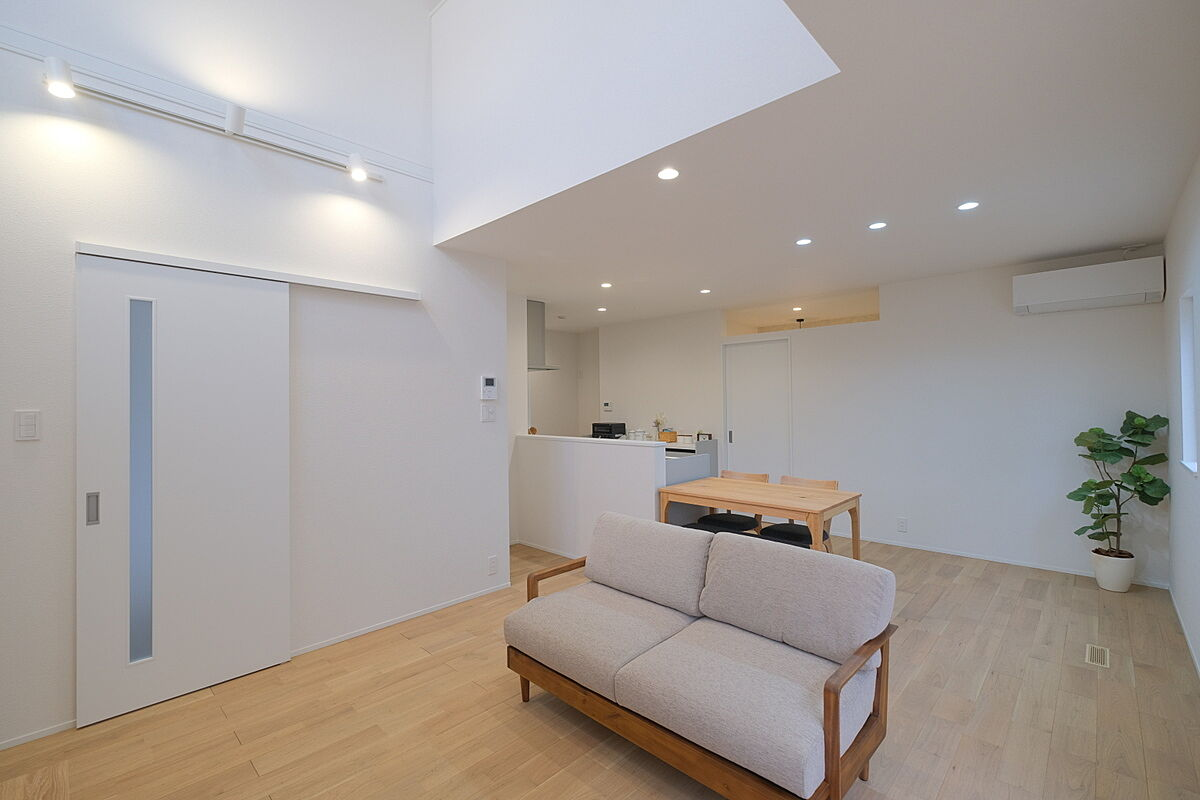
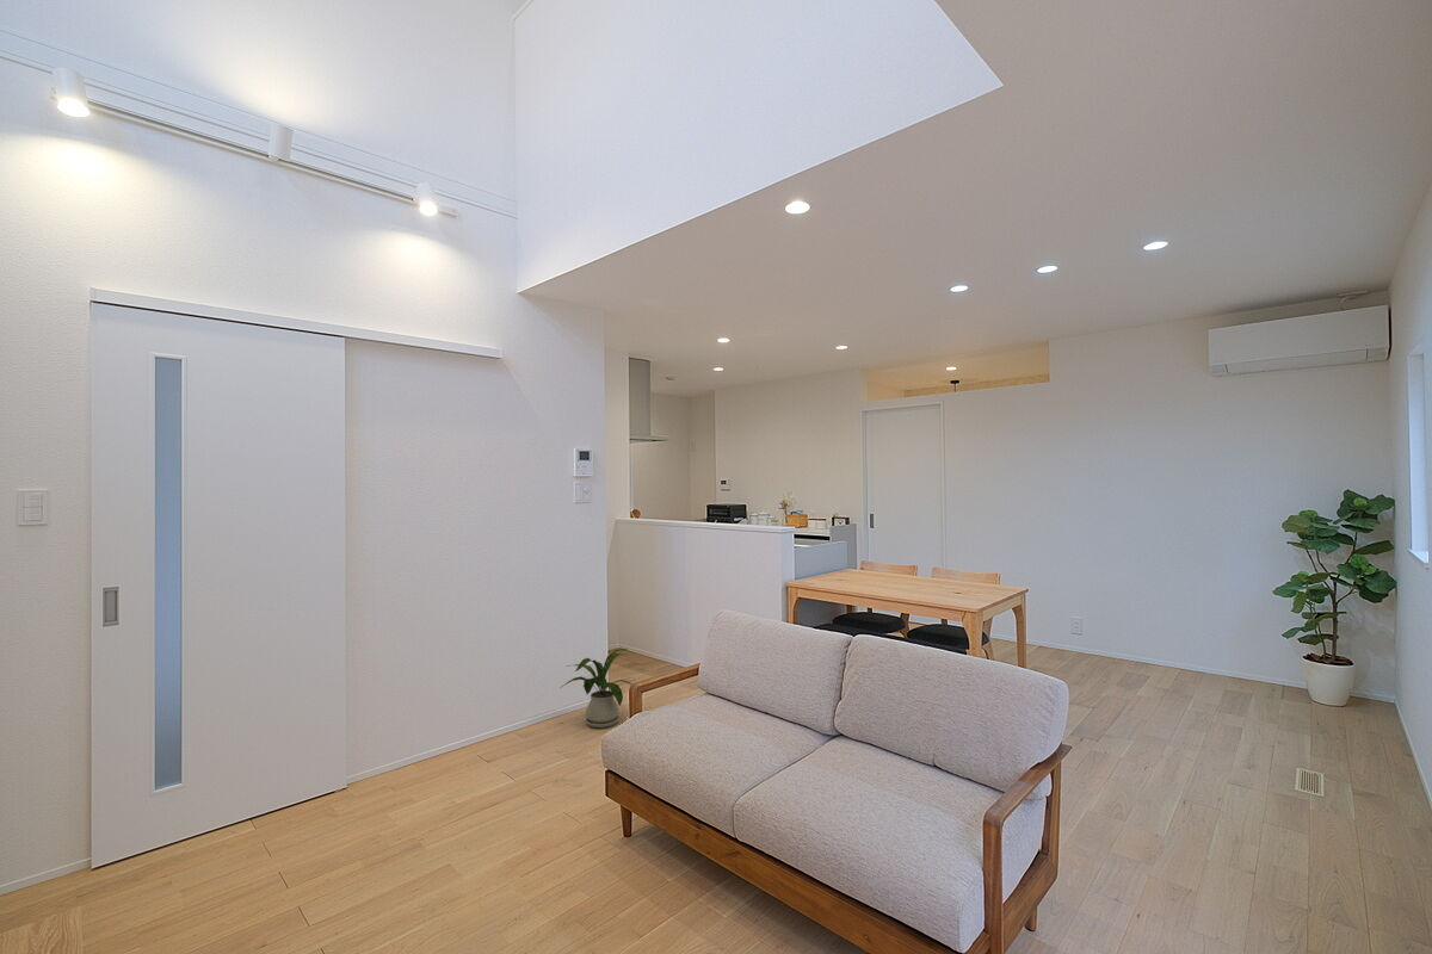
+ house plant (599, 682)
